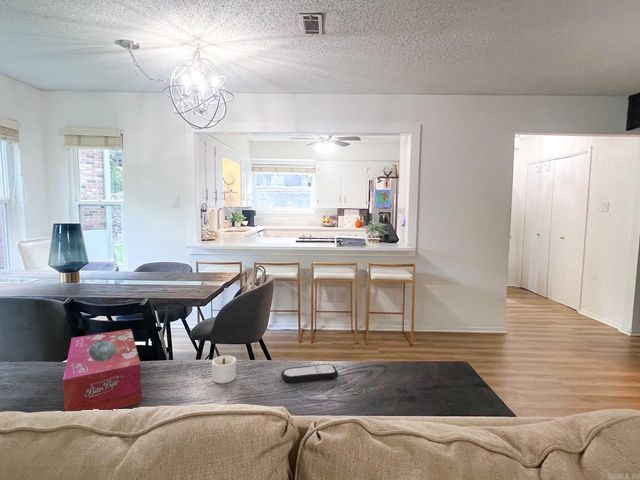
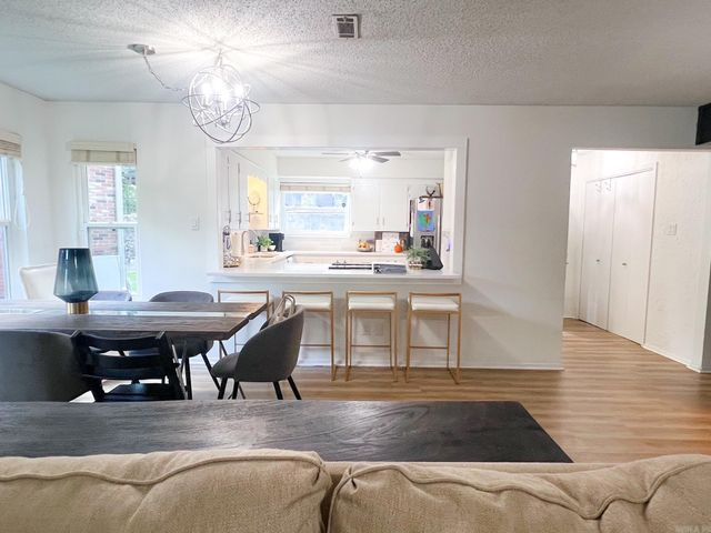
- tissue box (103, 367)
- candle (225, 365)
- remote control (309, 373)
